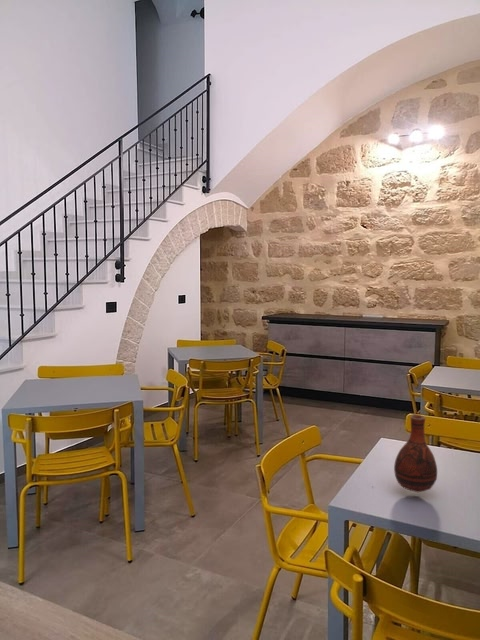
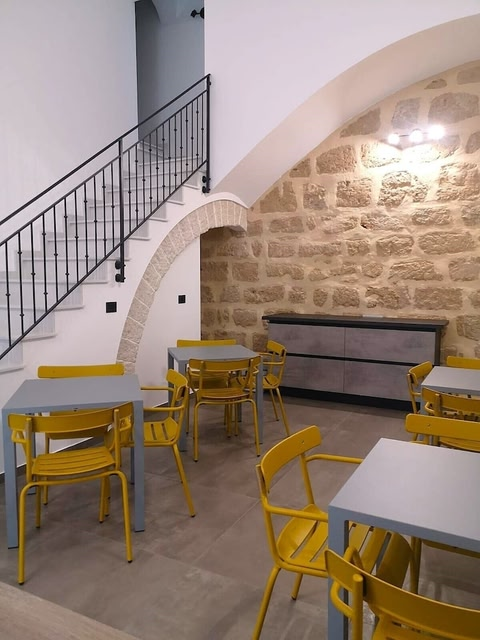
- vase (398, 453)
